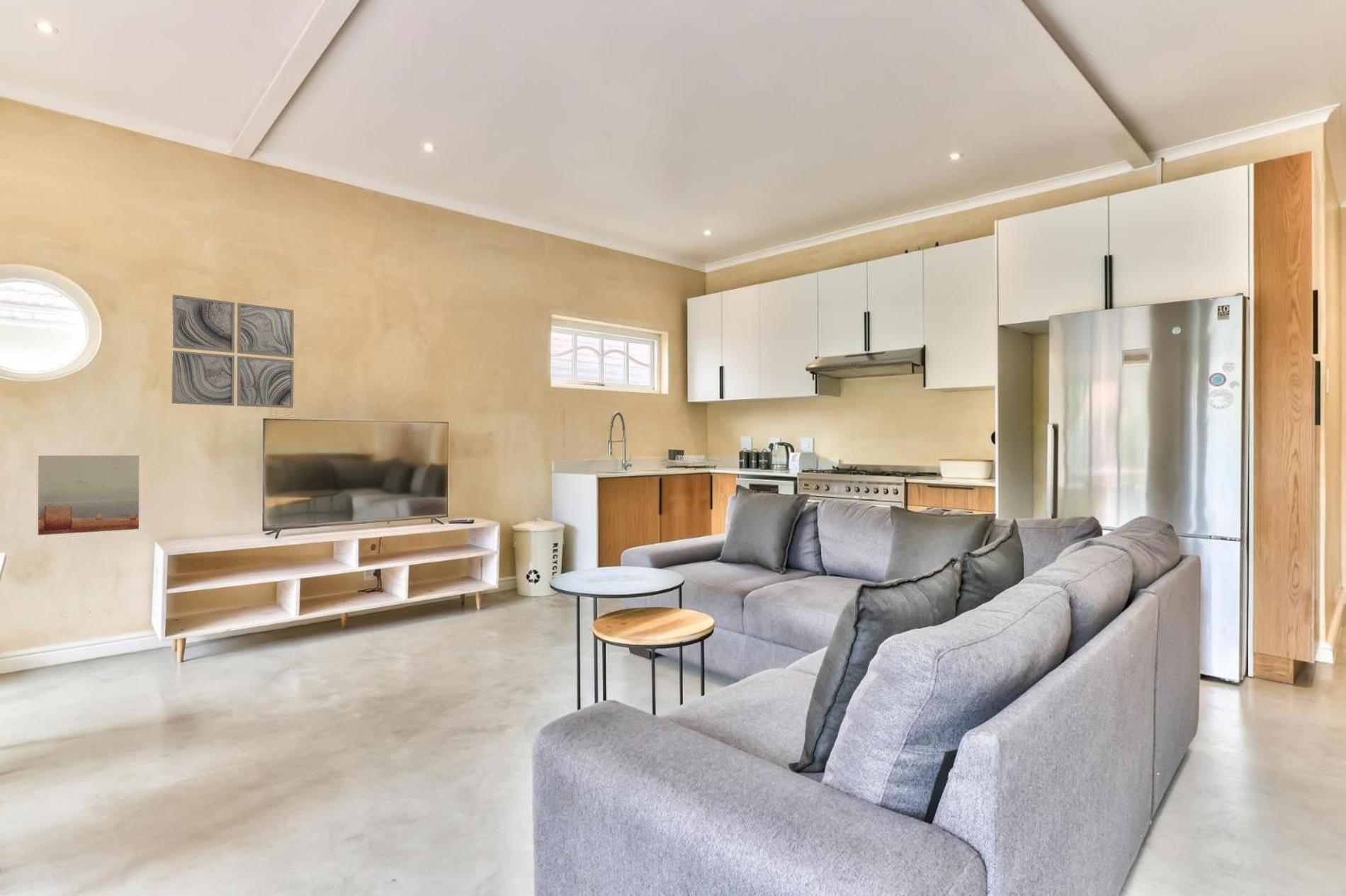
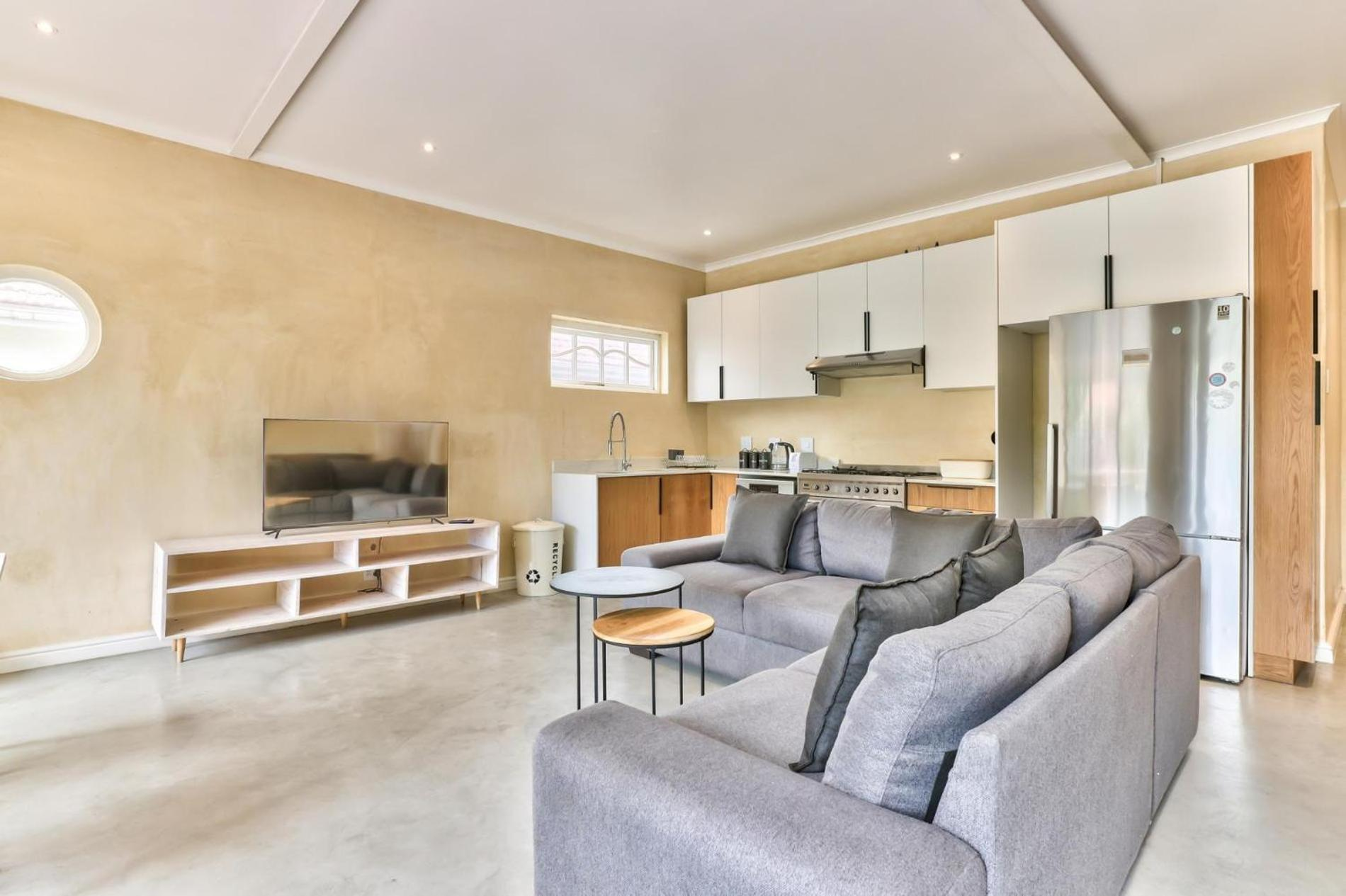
- wall art (90, 493)
- wall art (234, 356)
